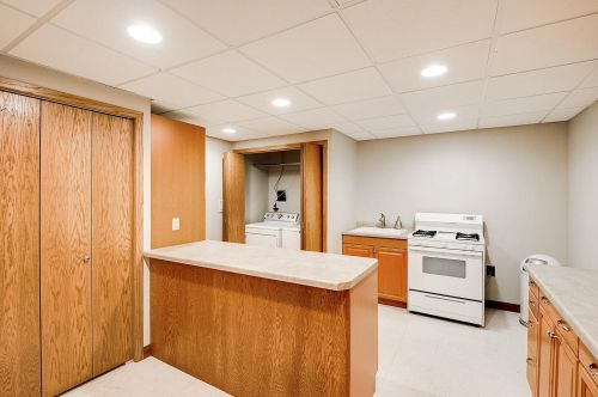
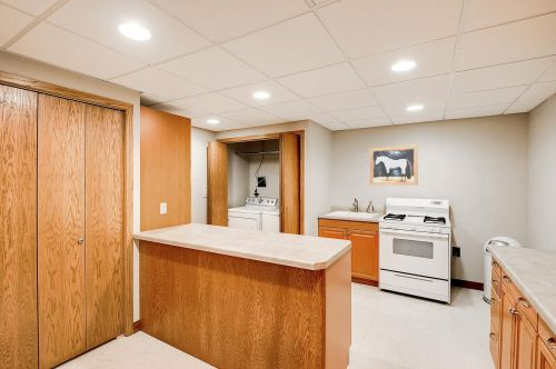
+ wall art (393, 166)
